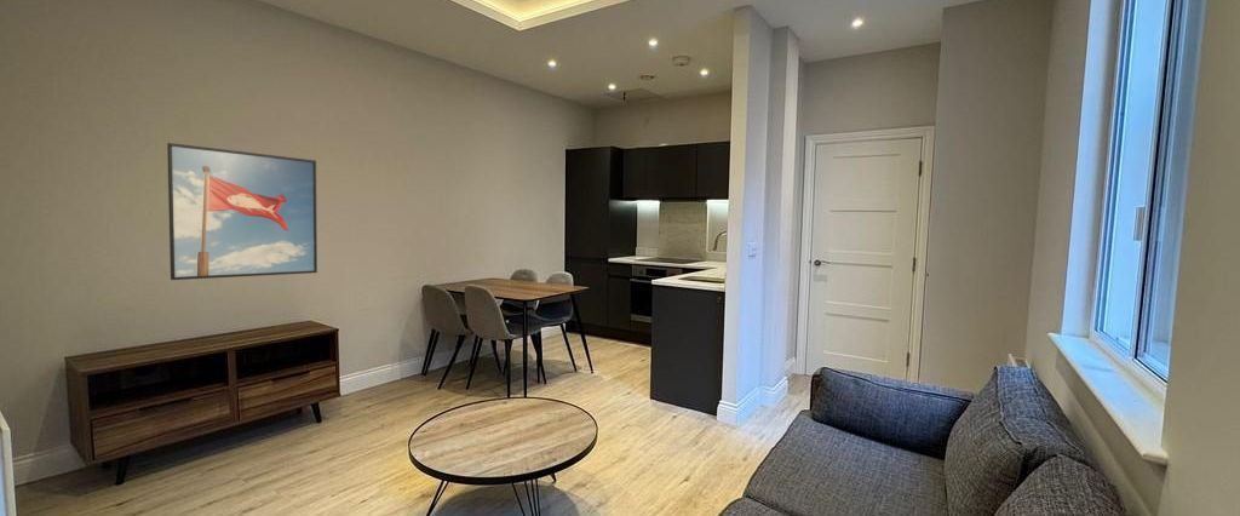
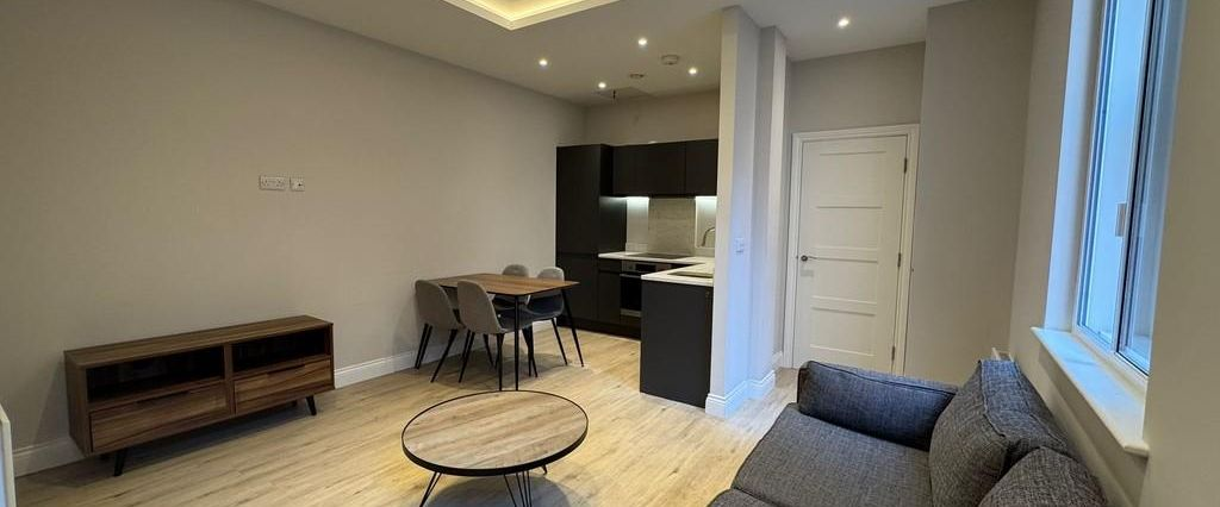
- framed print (249, 214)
